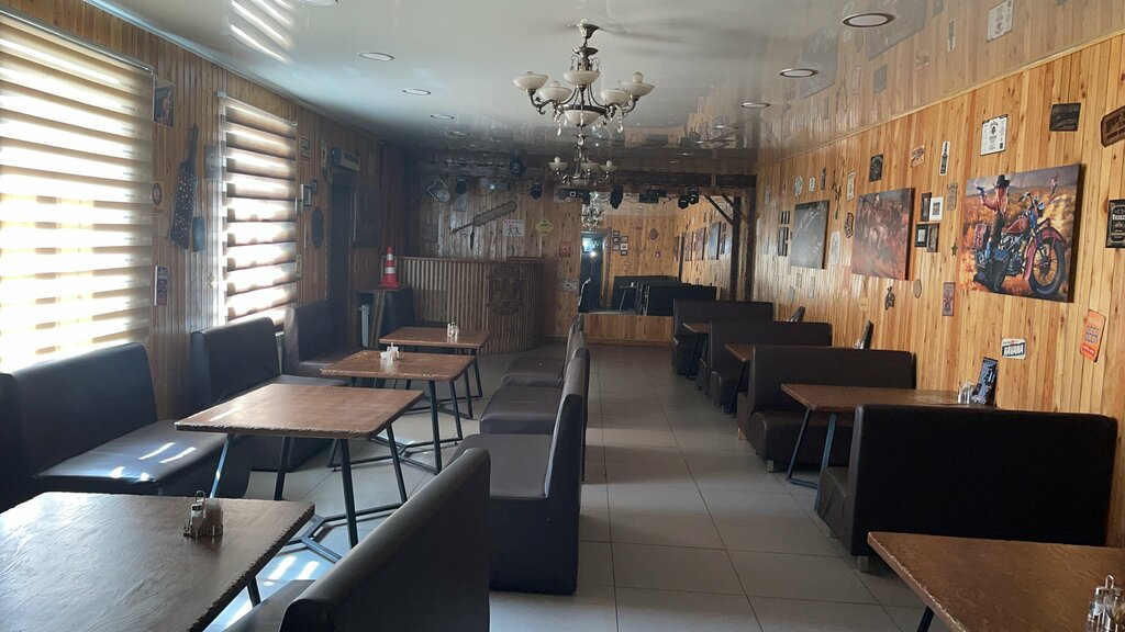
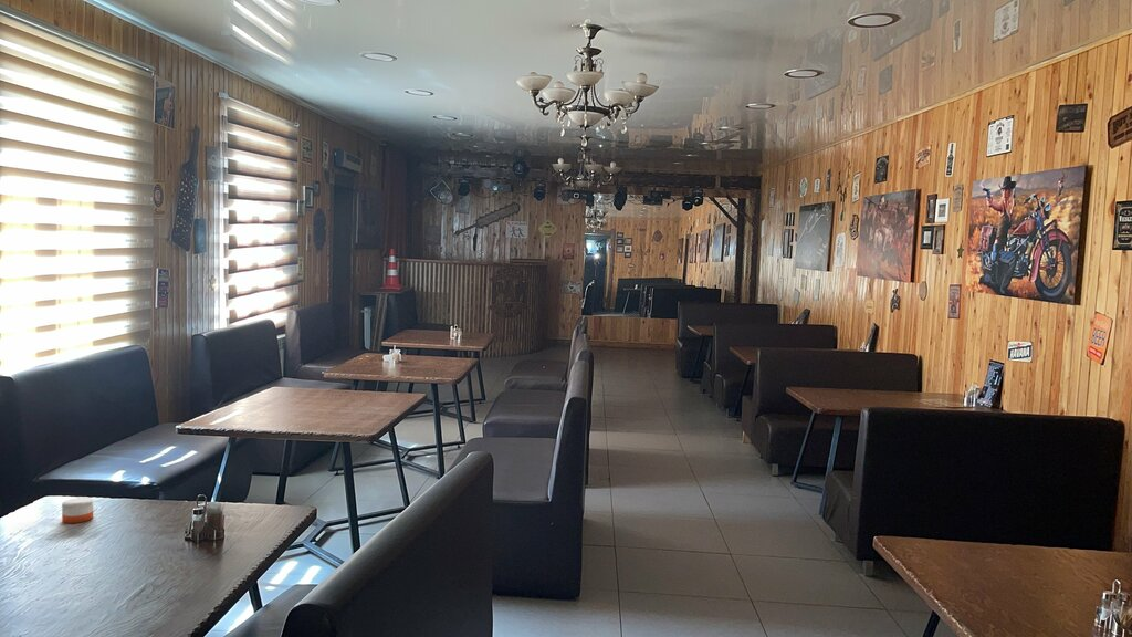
+ candle (77, 500)
